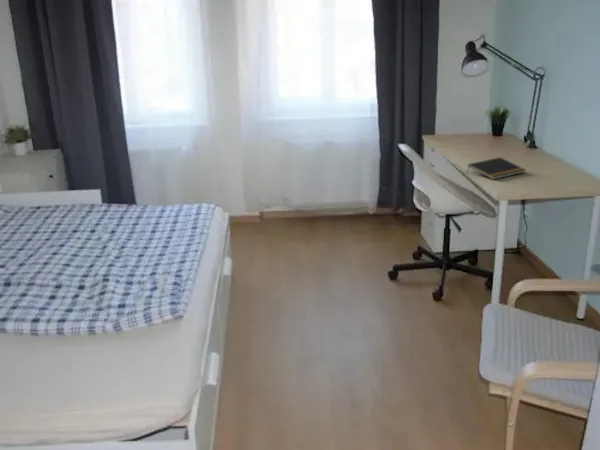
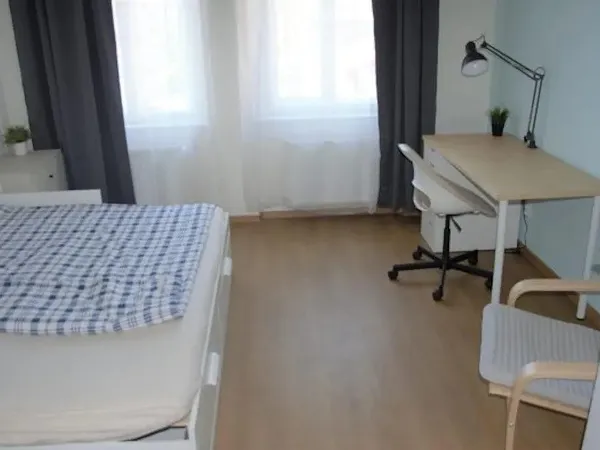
- notepad (496, 168)
